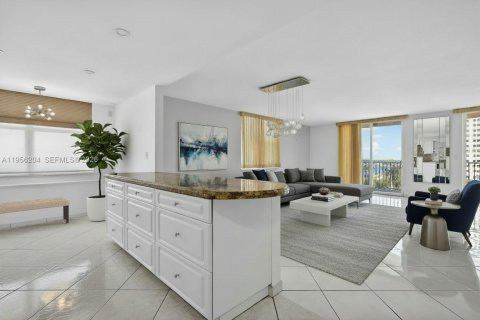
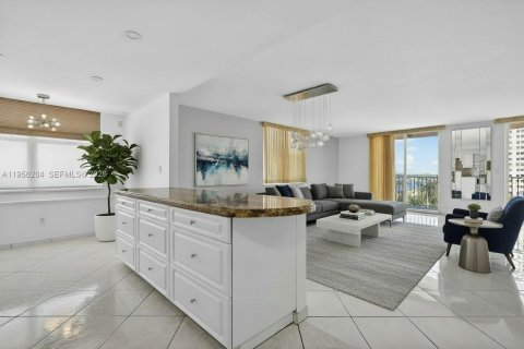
- bench (31, 209)
